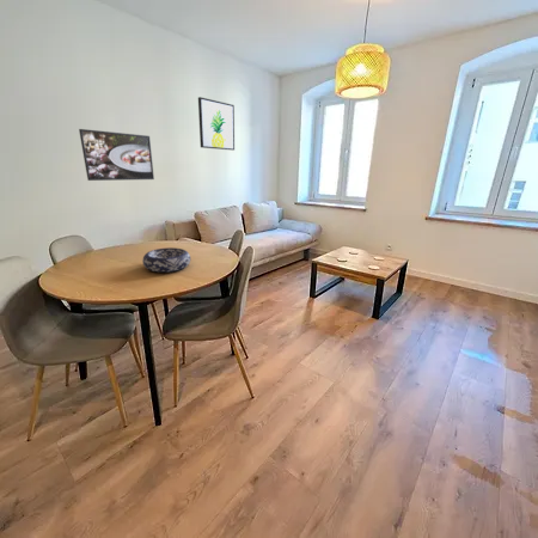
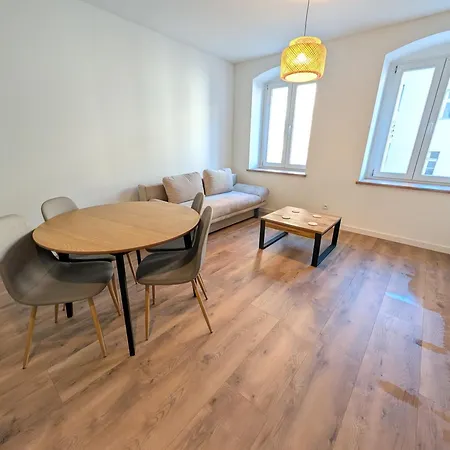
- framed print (120, 157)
- wall art (218, 126)
- decorative bowl (166, 259)
